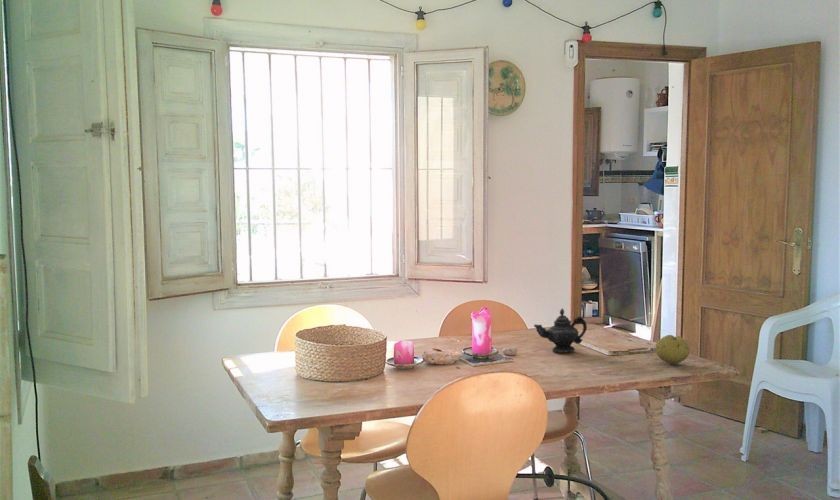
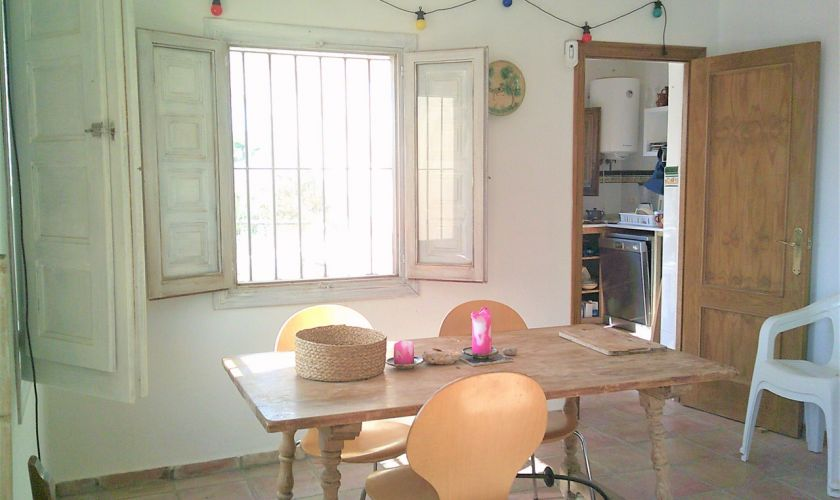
- teapot (560, 330)
- fruit (671, 349)
